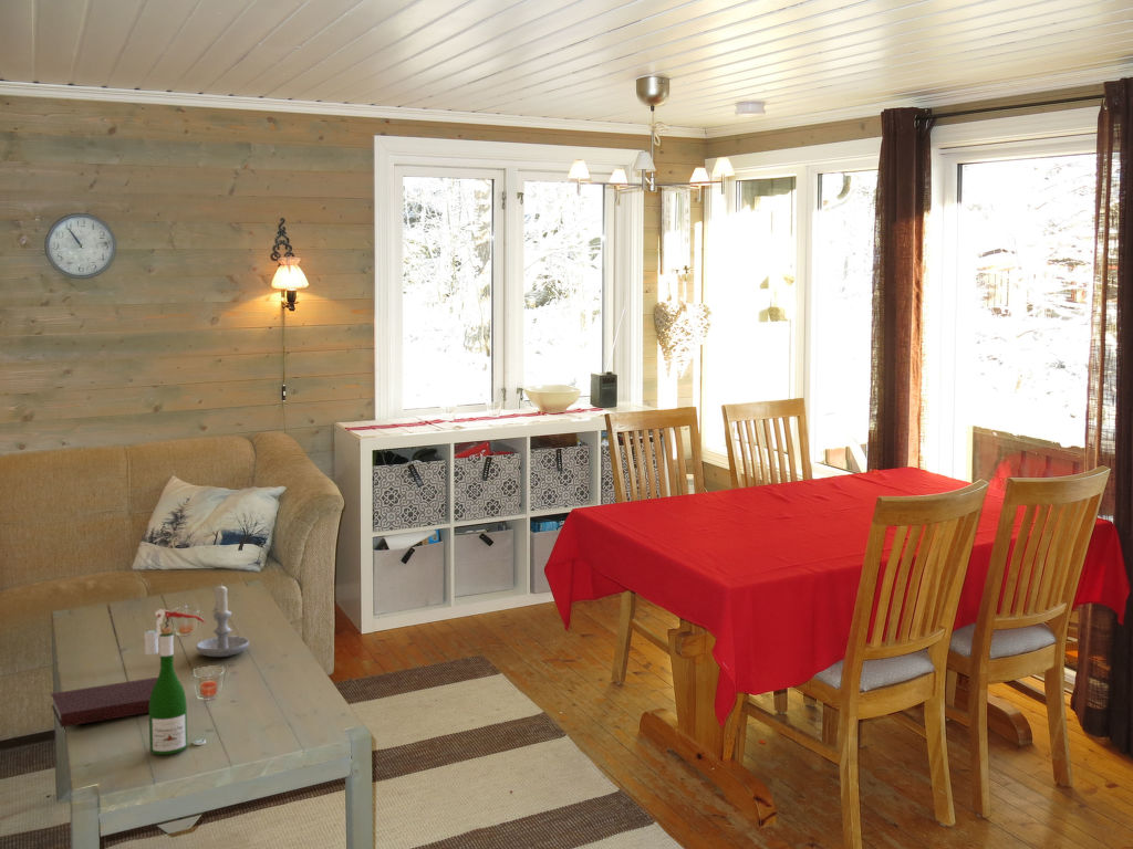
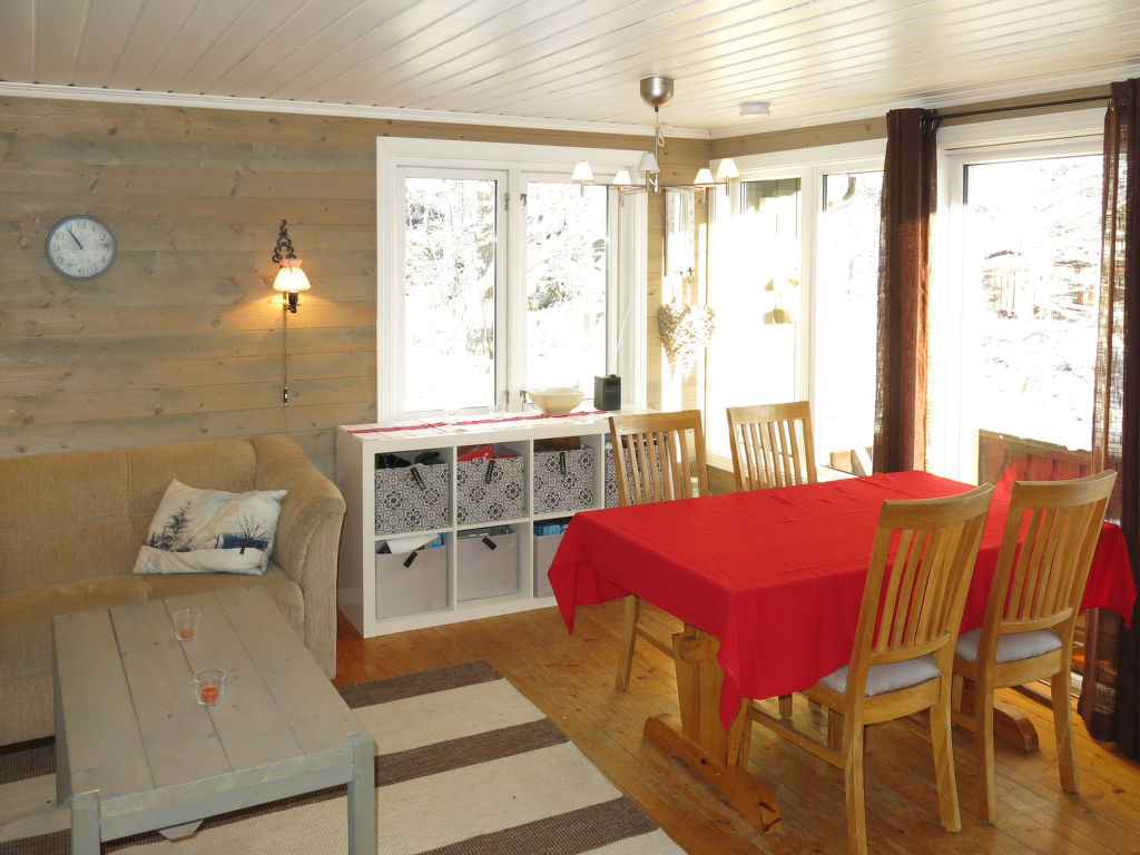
- wine bottle (176, 677)
- candle (221, 618)
- notebook (112, 701)
